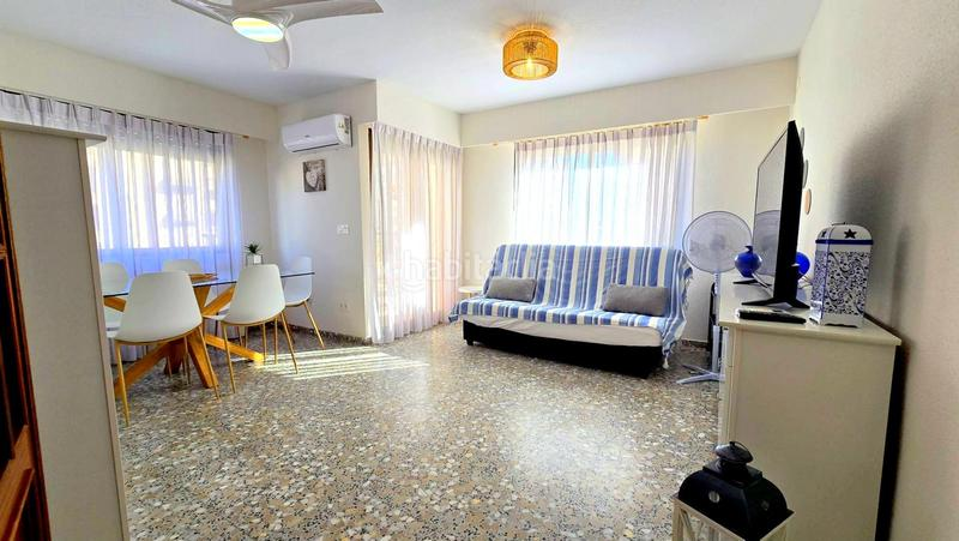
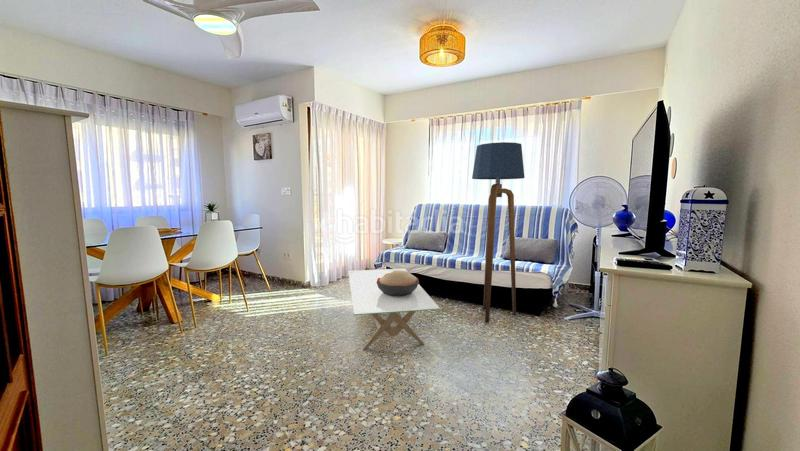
+ coffee table (385, 304)
+ floor lamp (494, 232)
+ decorative bowl (397, 281)
